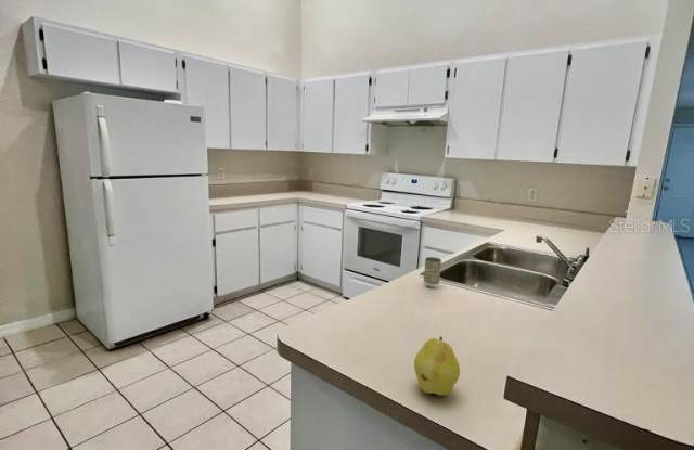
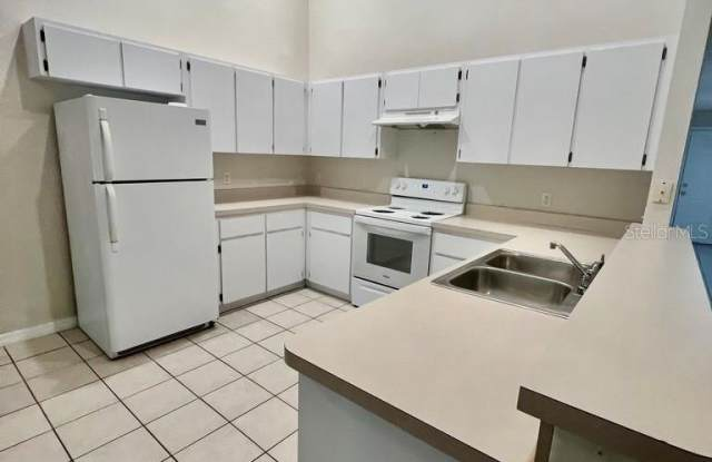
- fruit (436, 364)
- bottle (433, 258)
